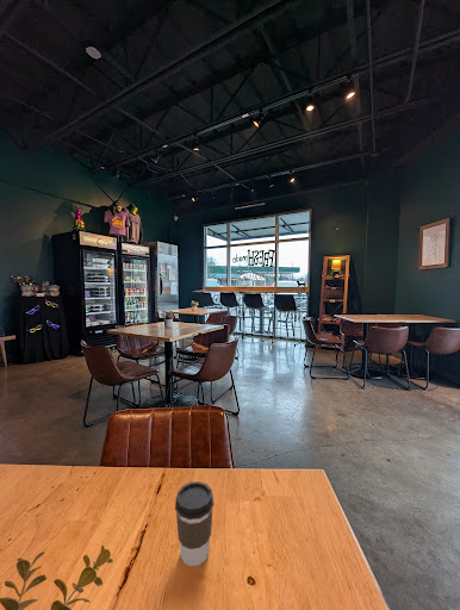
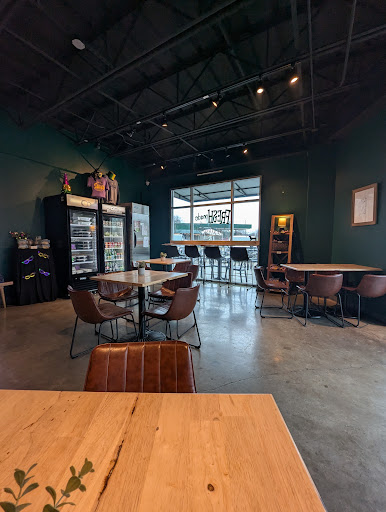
- coffee cup (194, 523)
